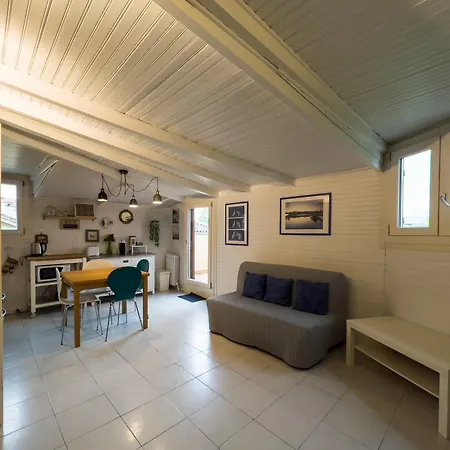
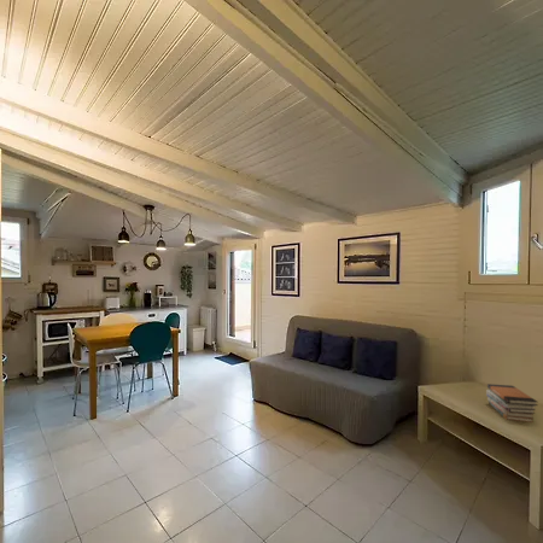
+ book stack (509, 402)
